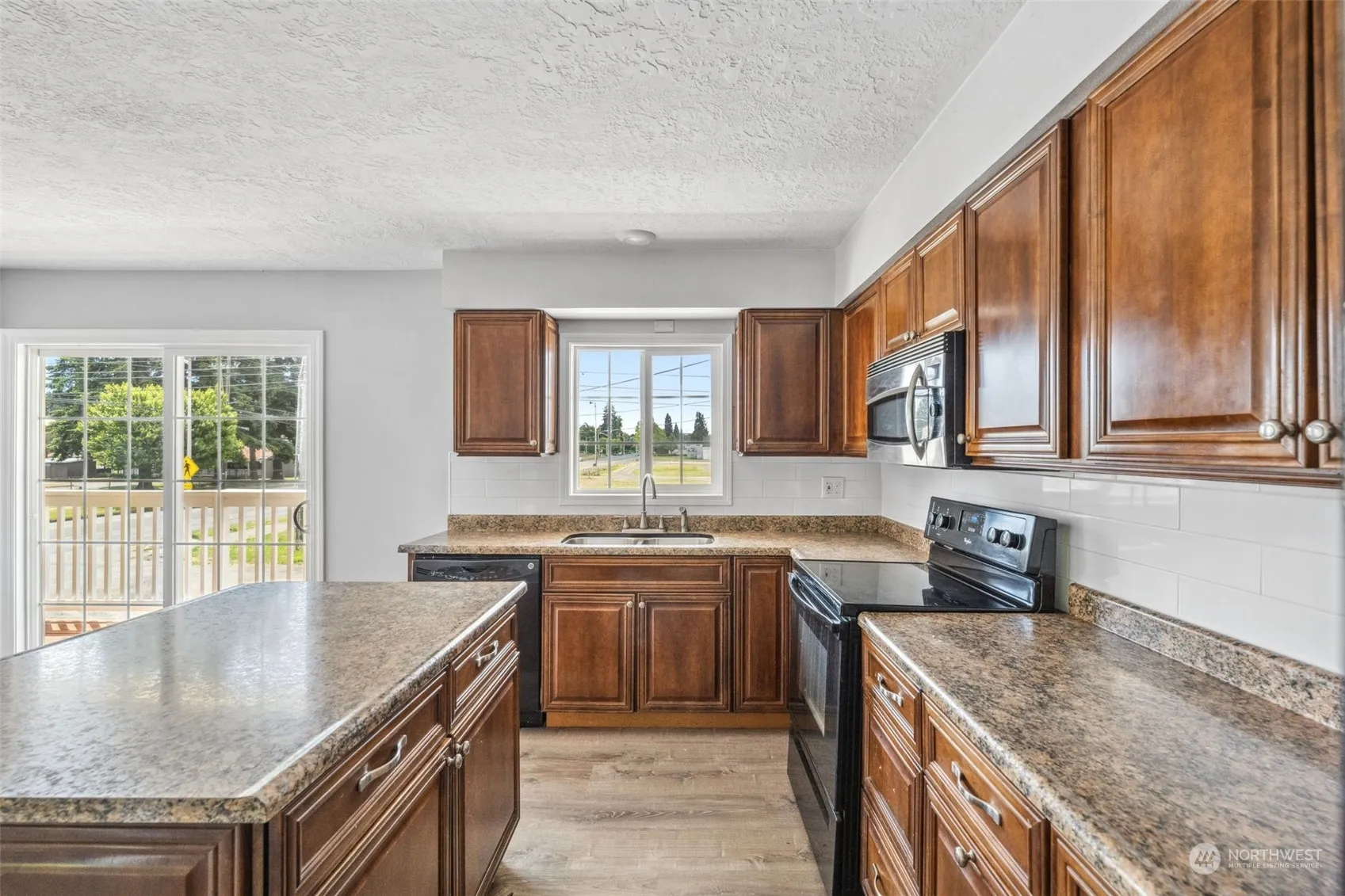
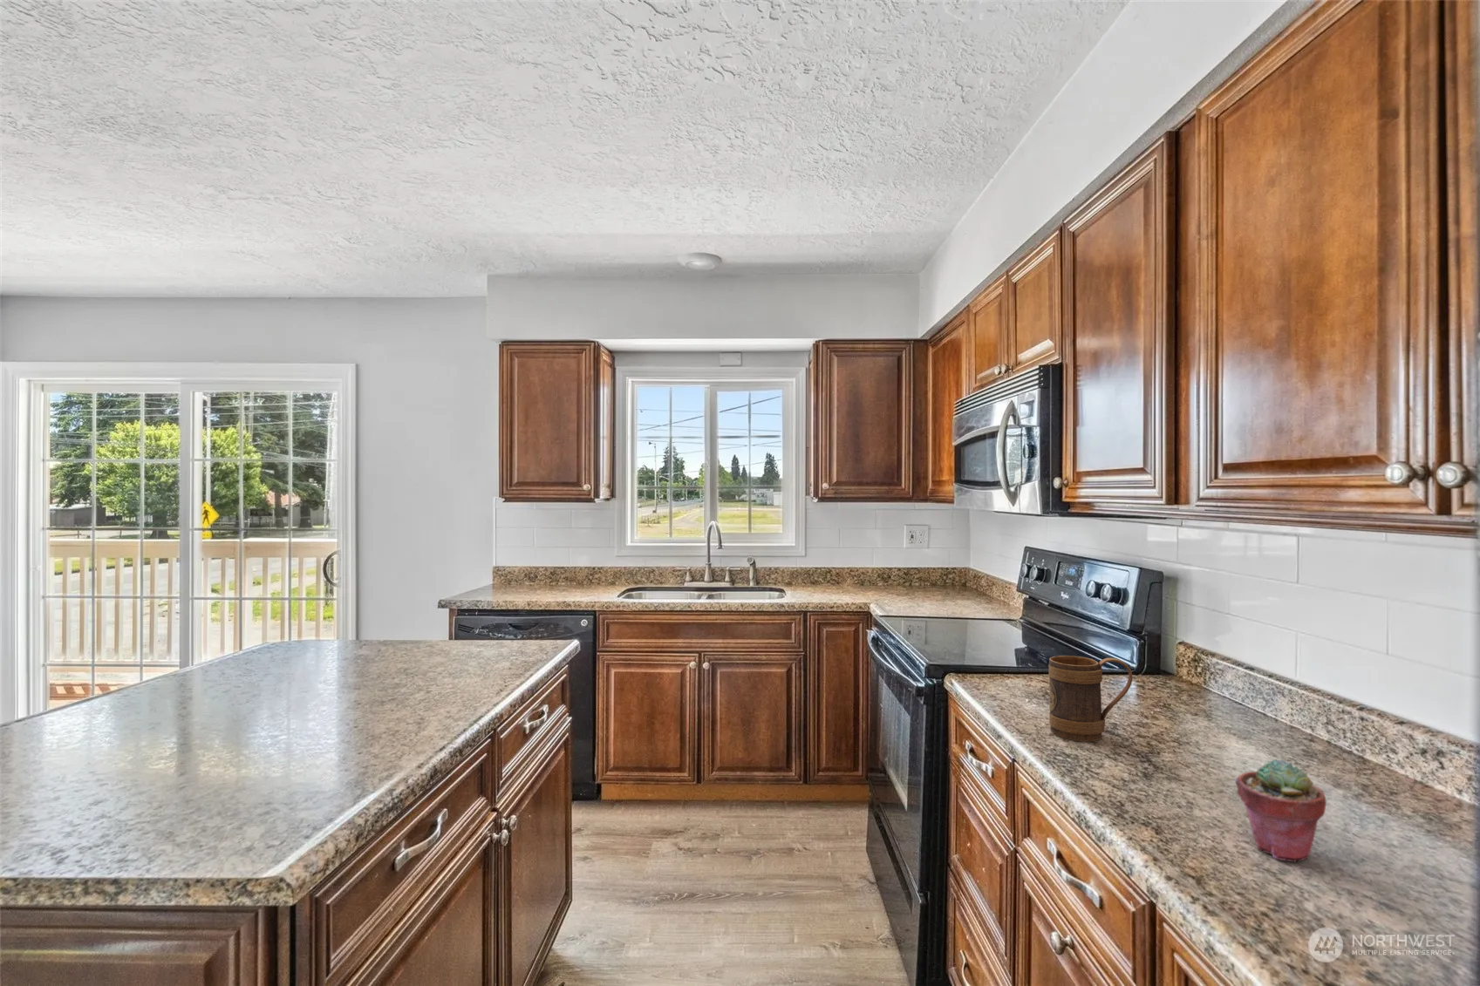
+ mug (1089, 695)
+ potted succulent (1281, 803)
